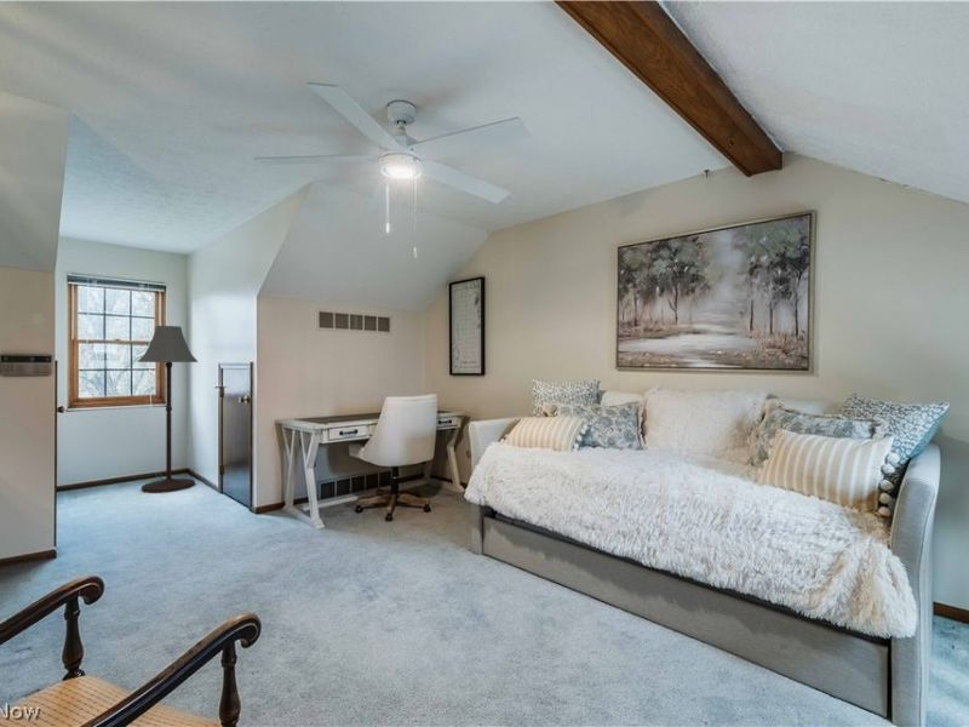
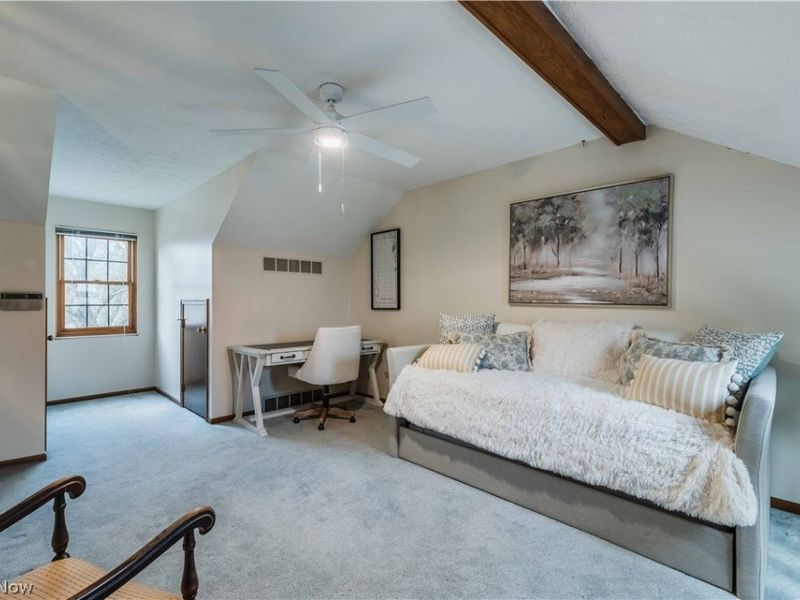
- floor lamp (168, 406)
